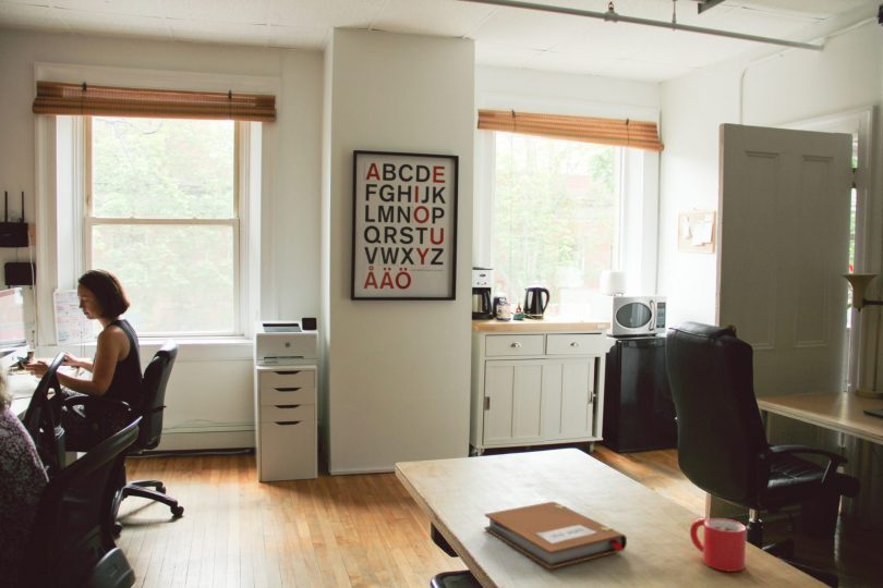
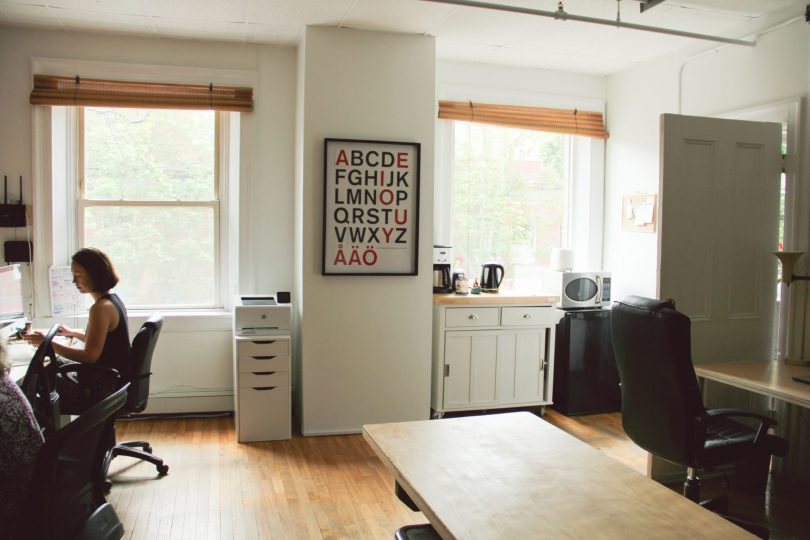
- mug (715, 540)
- notebook (555, 531)
